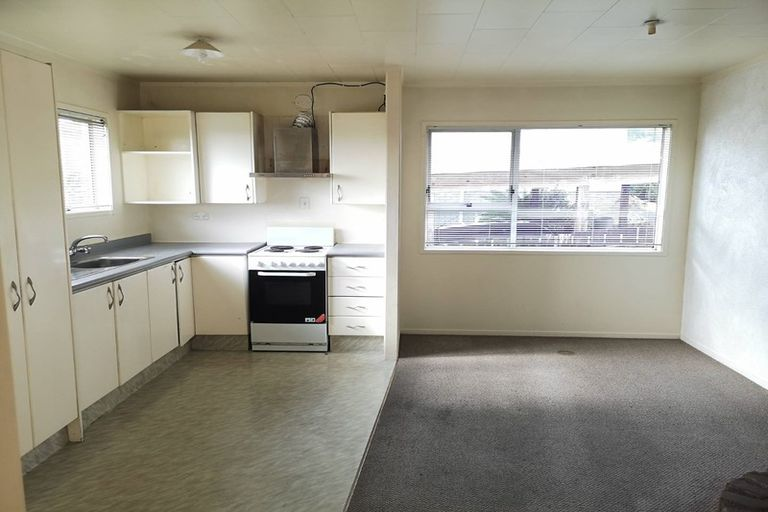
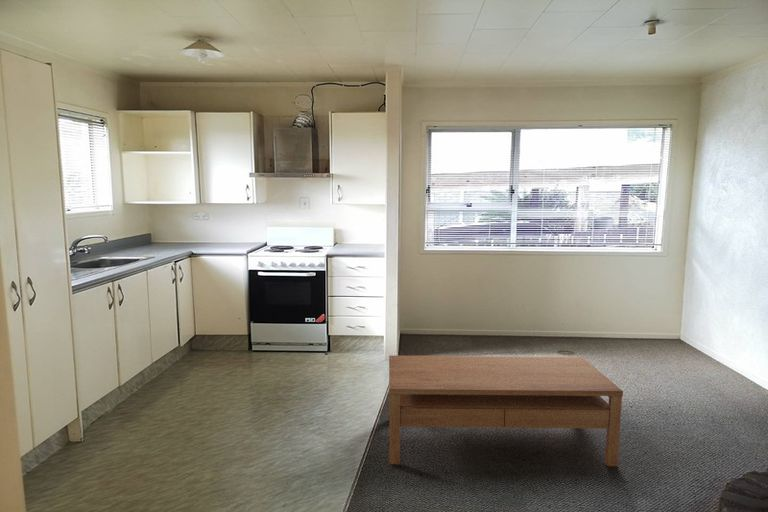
+ coffee table (493, 406)
